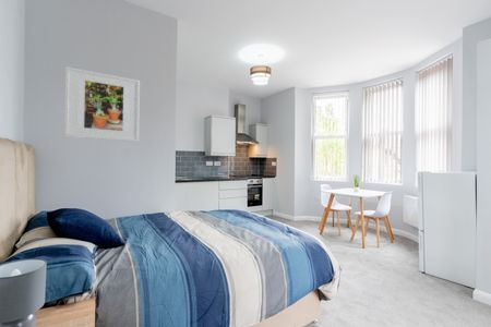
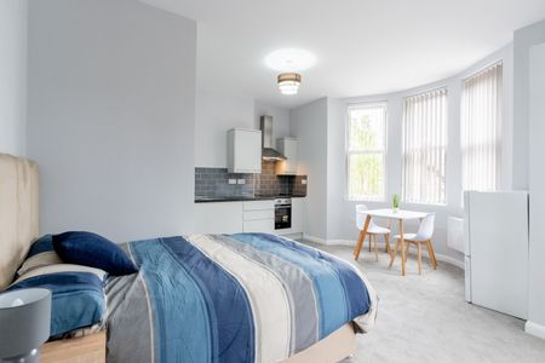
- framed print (104, 106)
